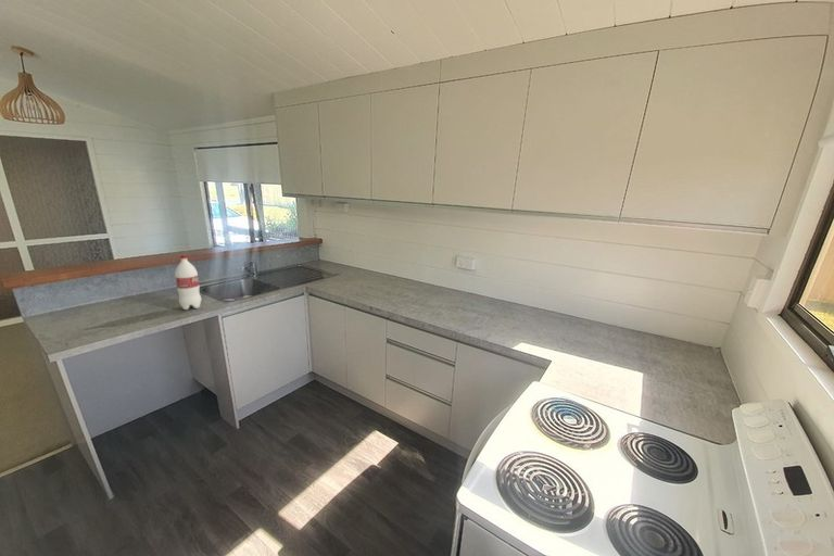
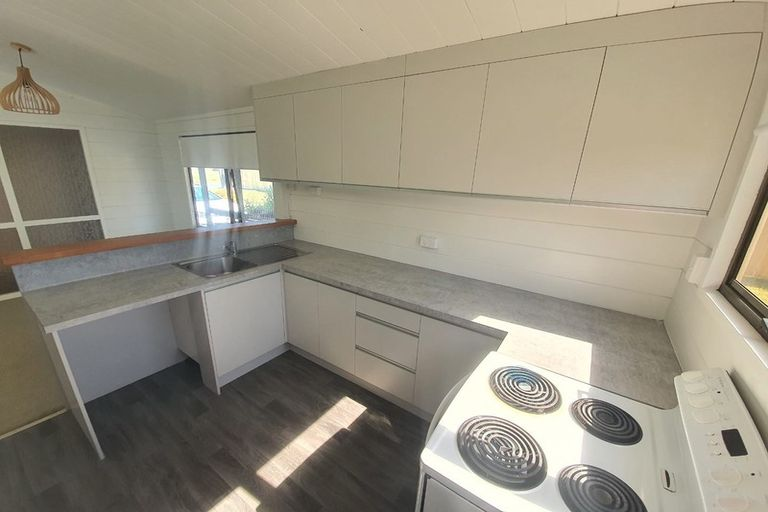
- bottle (187, 281)
